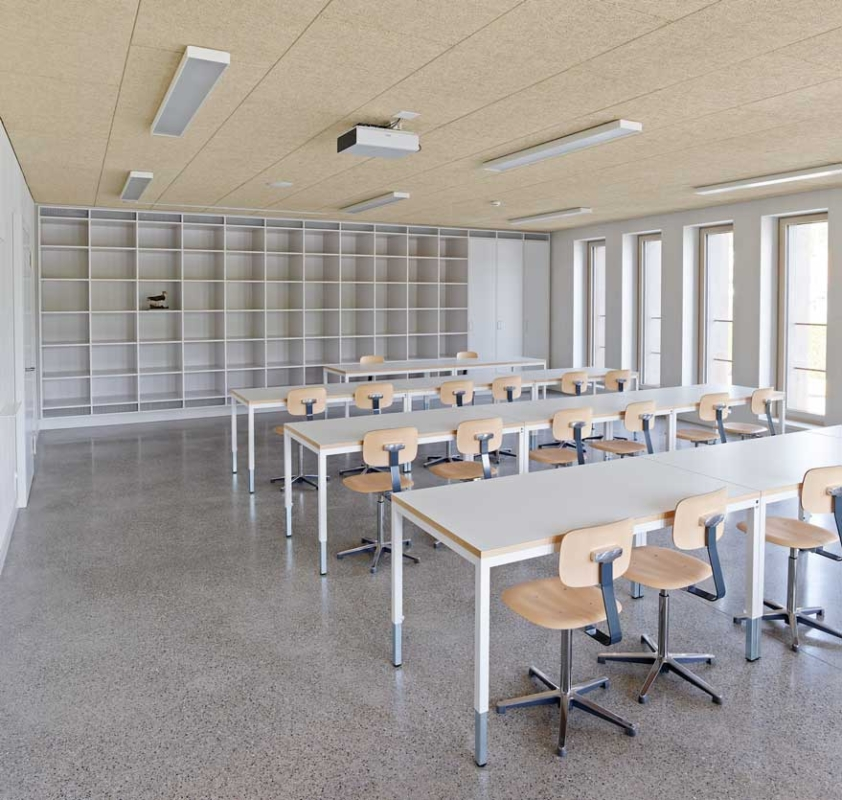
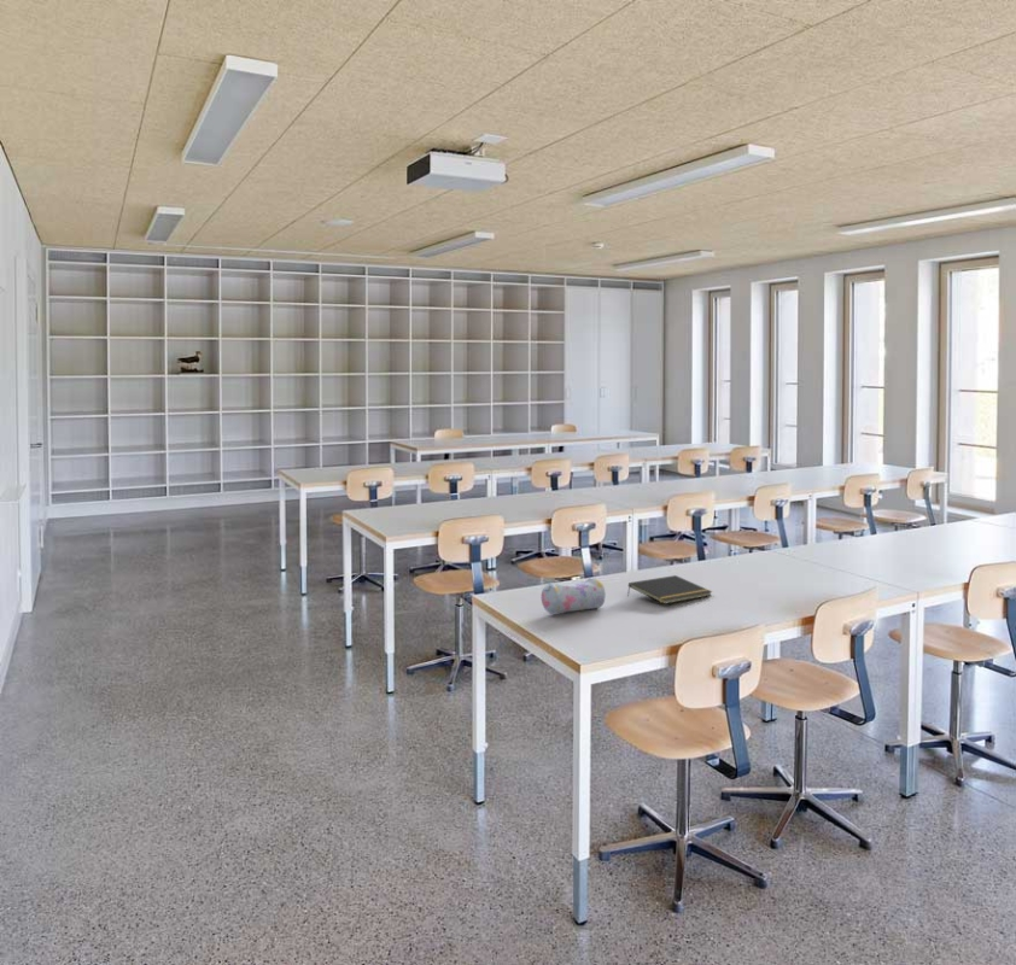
+ pencil case (573, 596)
+ notepad (670, 589)
